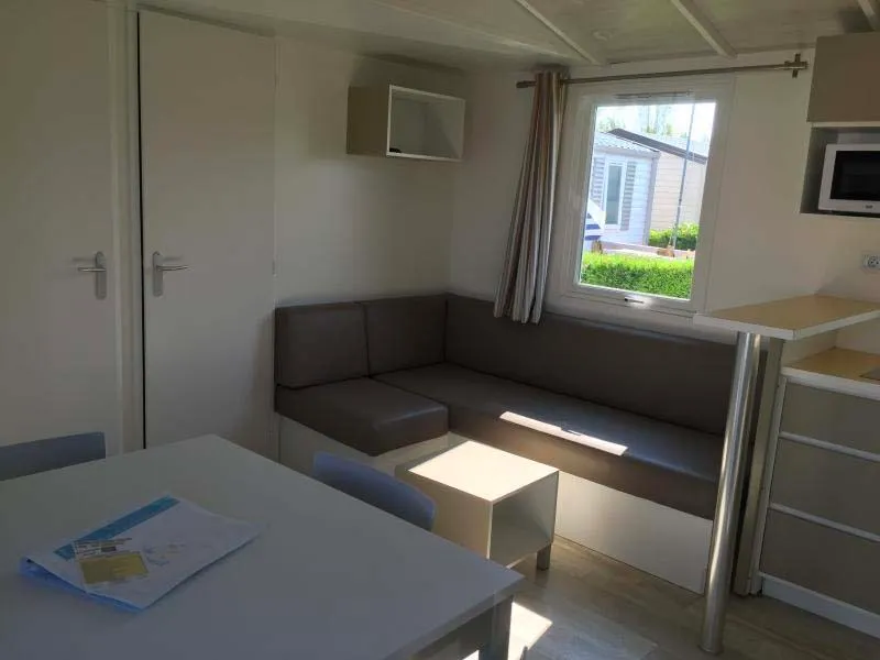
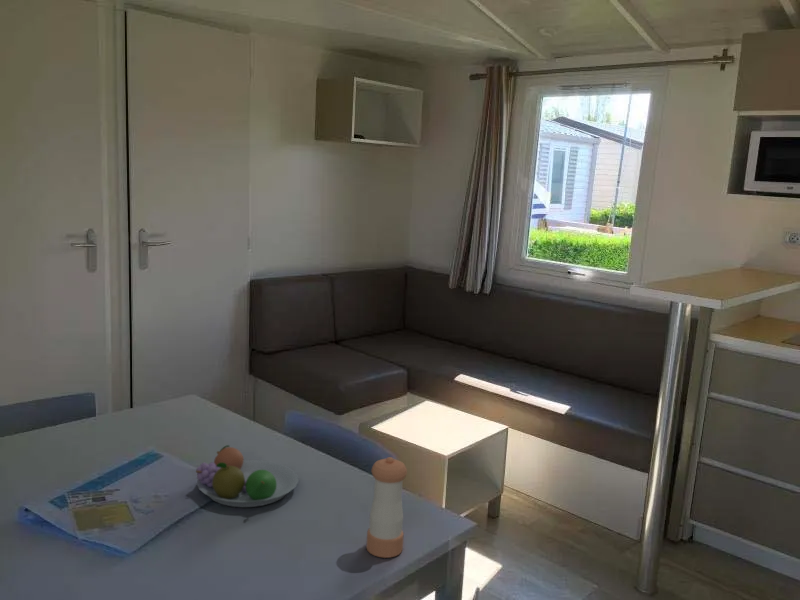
+ pepper shaker (387, 503)
+ fruit bowl (248, 472)
